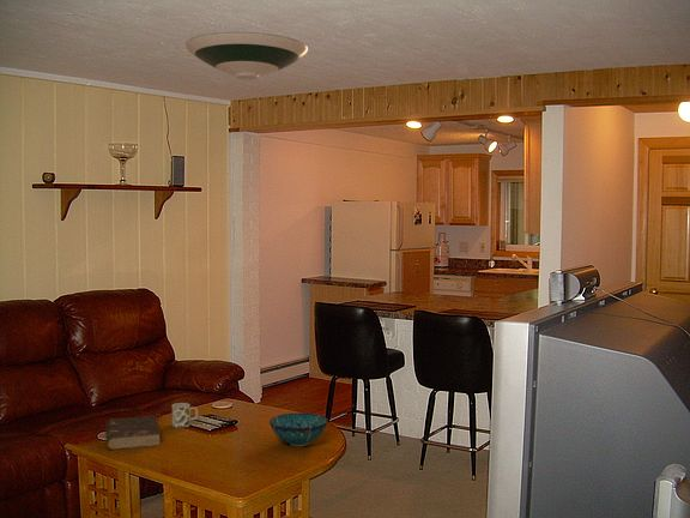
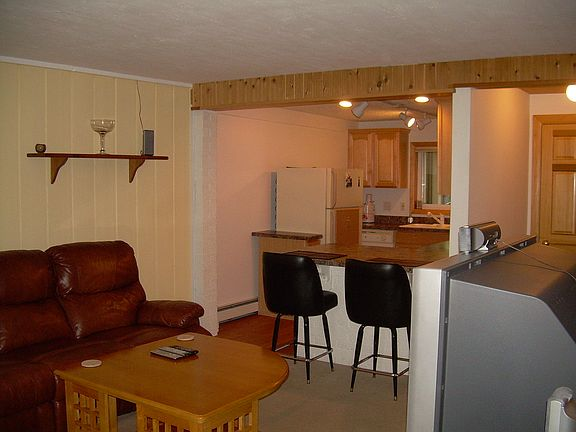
- book (132, 432)
- decorative bowl (298, 432)
- mug (184, 414)
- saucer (247, 62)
